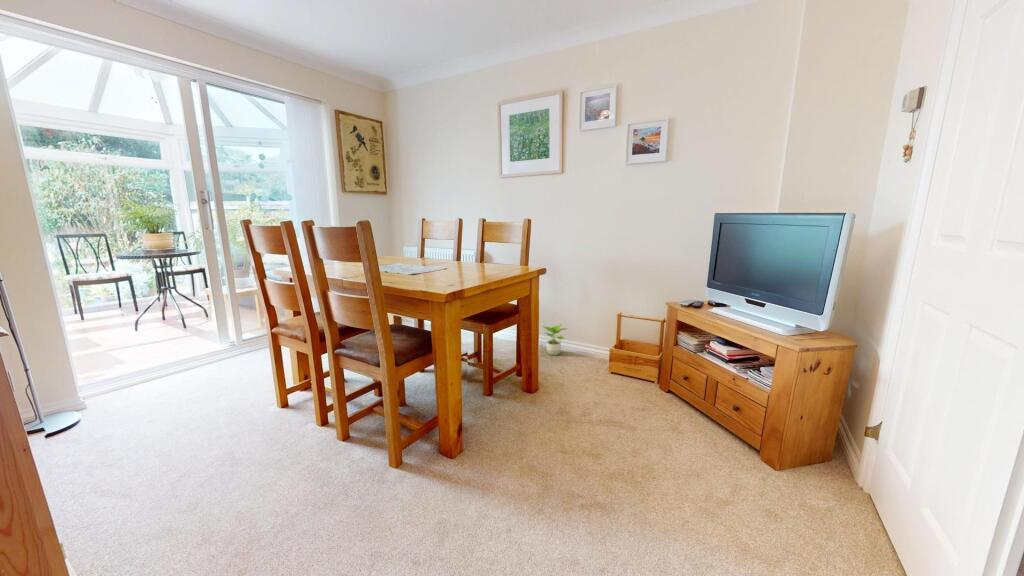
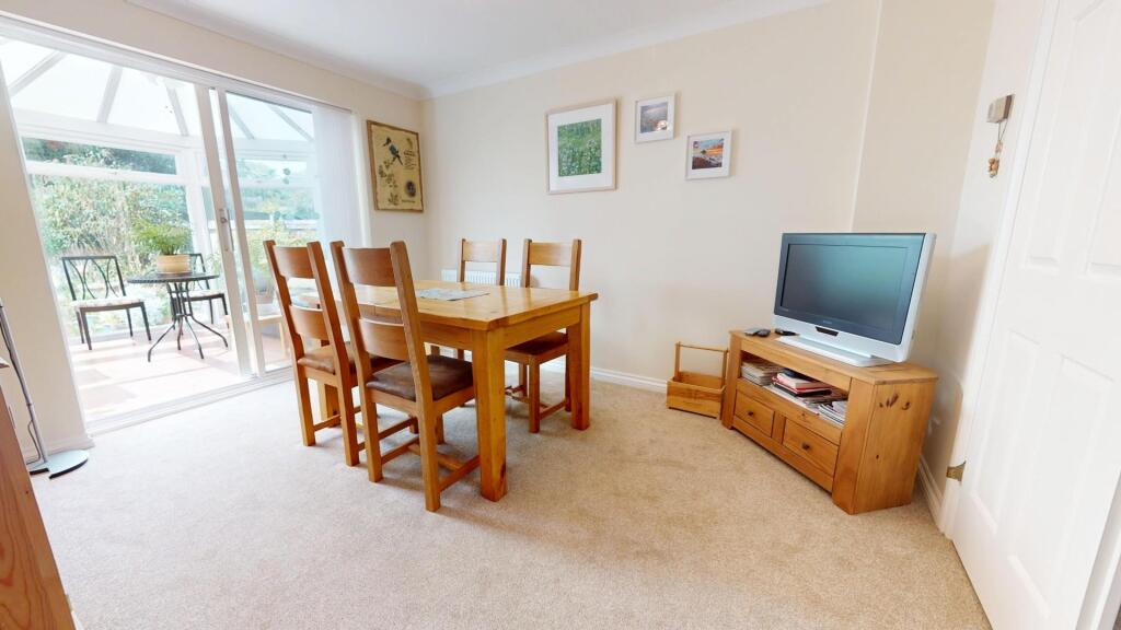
- potted plant (554, 337)
